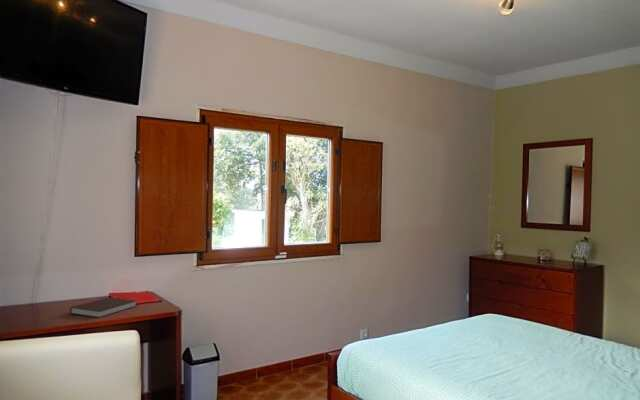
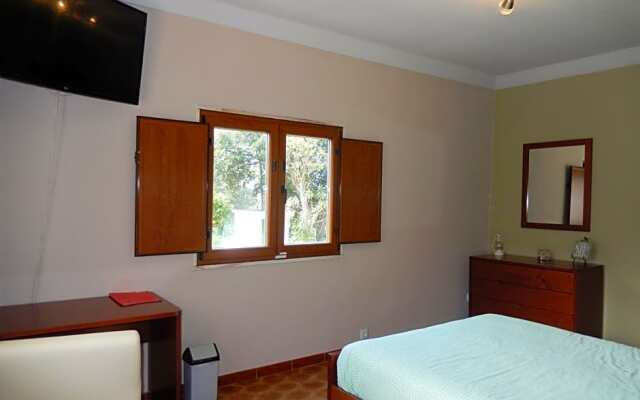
- notebook (104, 306)
